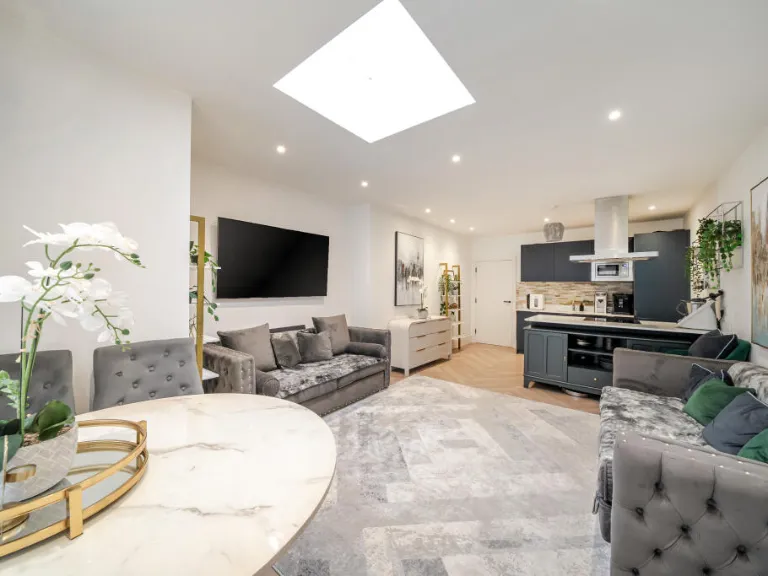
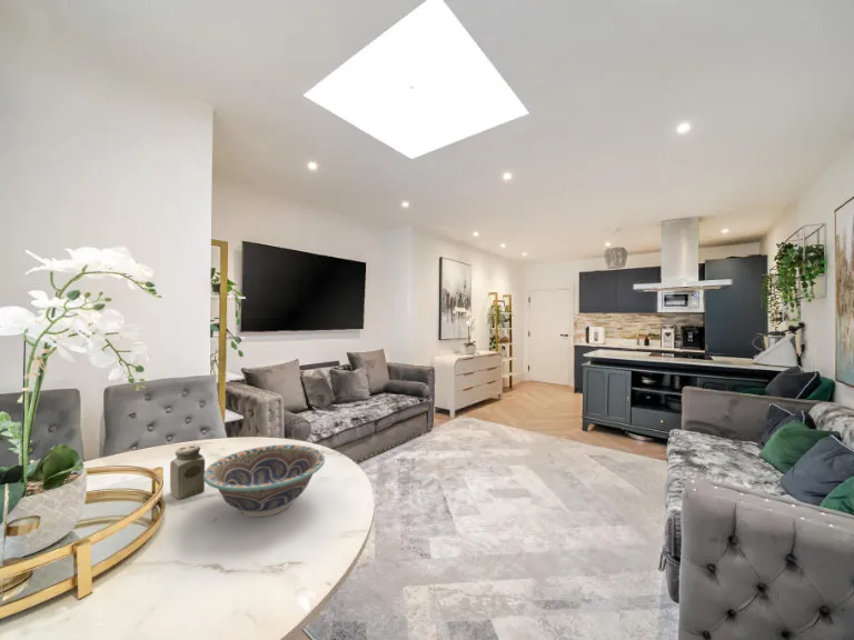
+ salt shaker (187, 469)
+ decorative bowl (267, 483)
